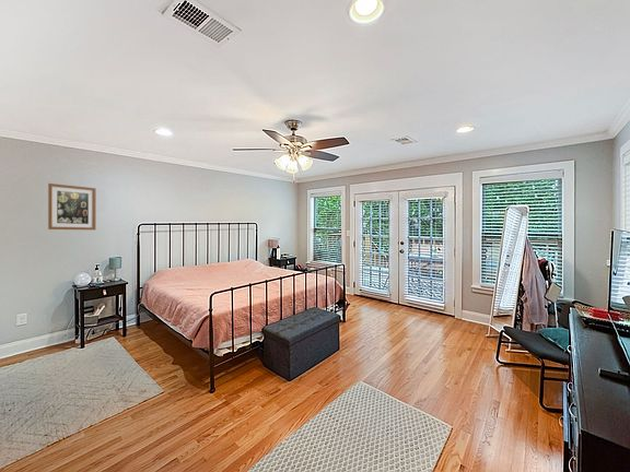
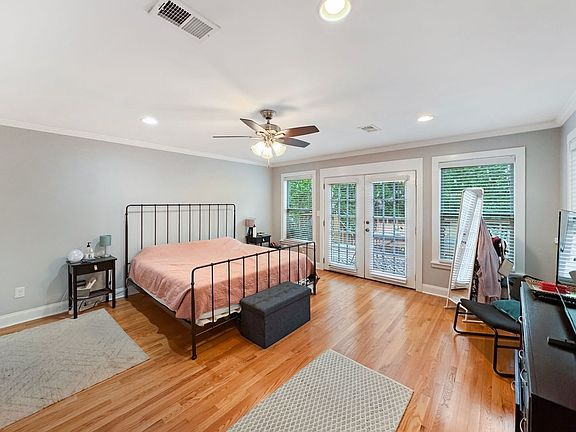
- wall art (72, 208)
